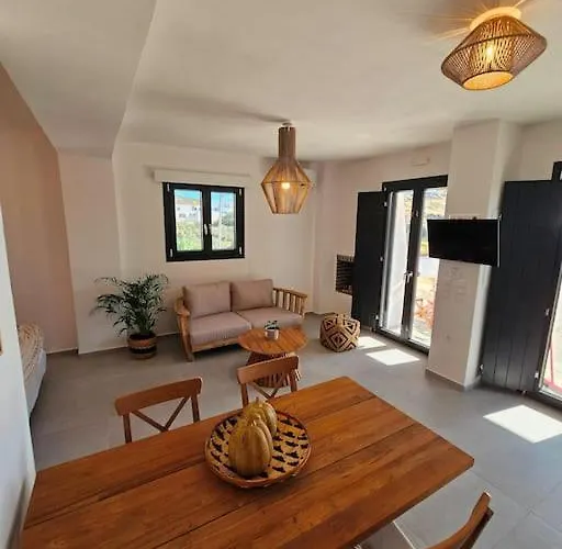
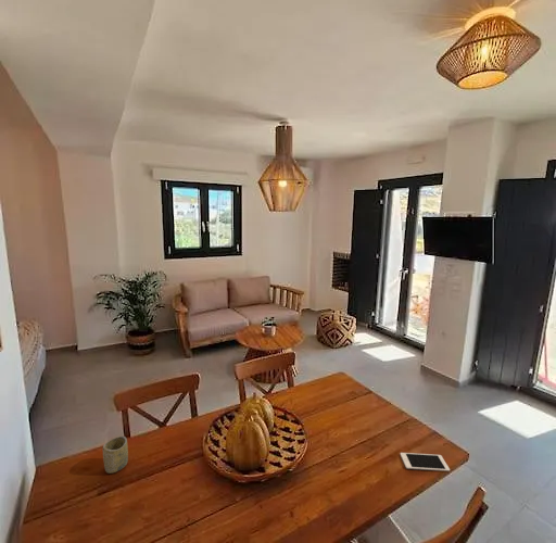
+ cup (115, 454)
+ cell phone (424, 462)
